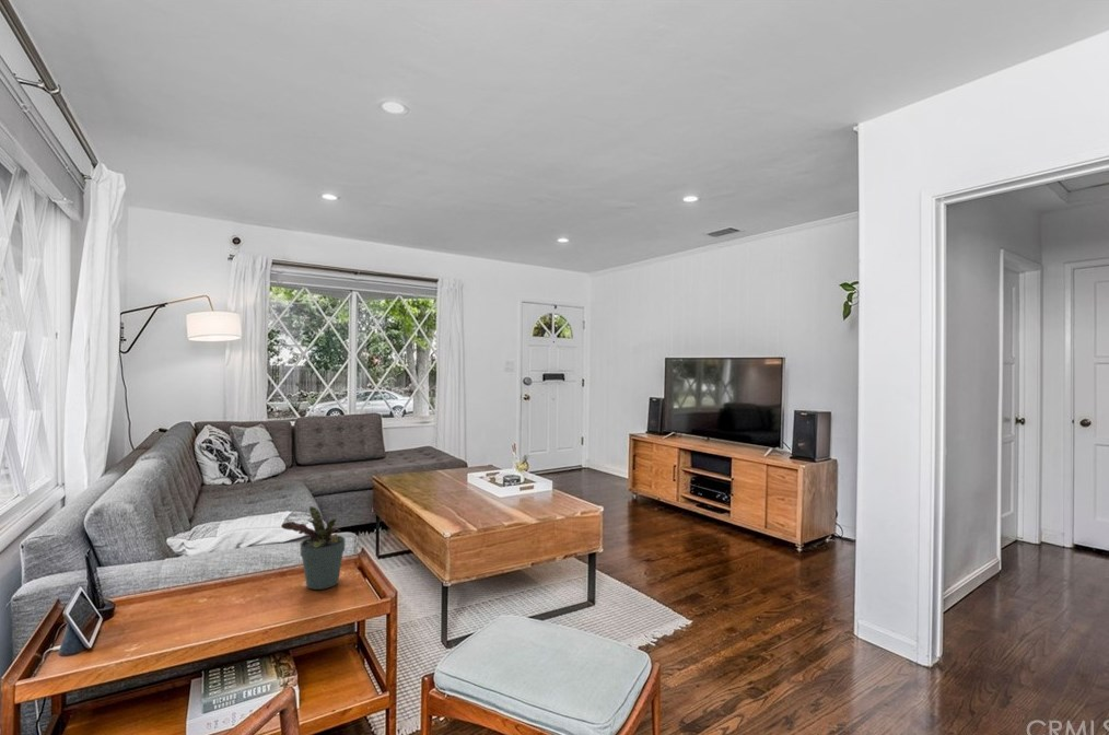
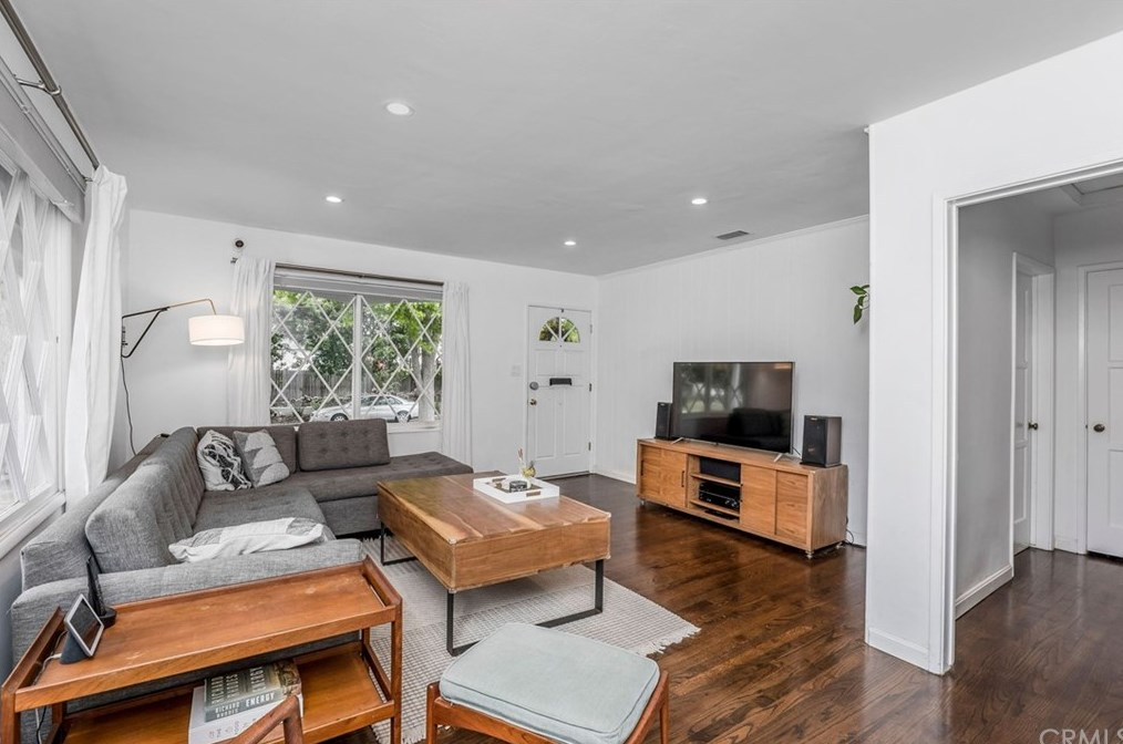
- potted plant (314, 544)
